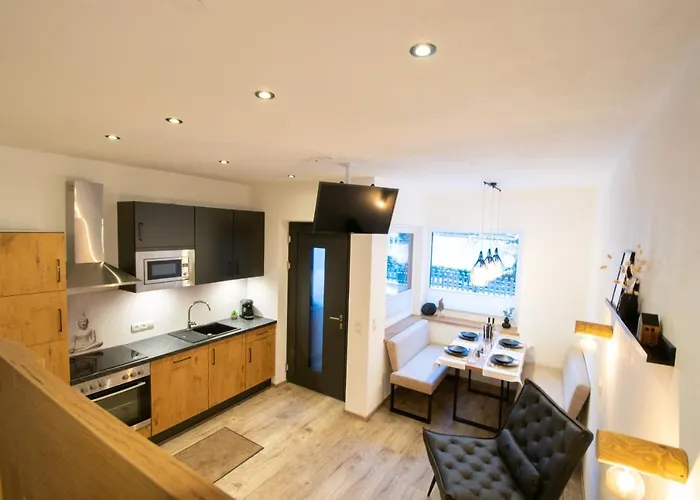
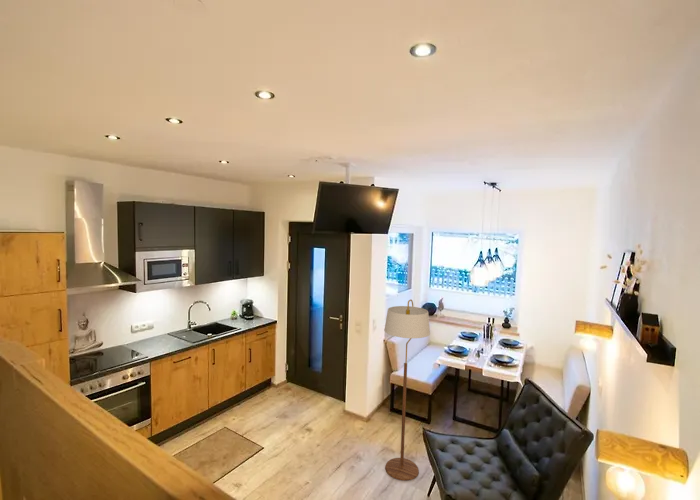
+ floor lamp (405, 384)
